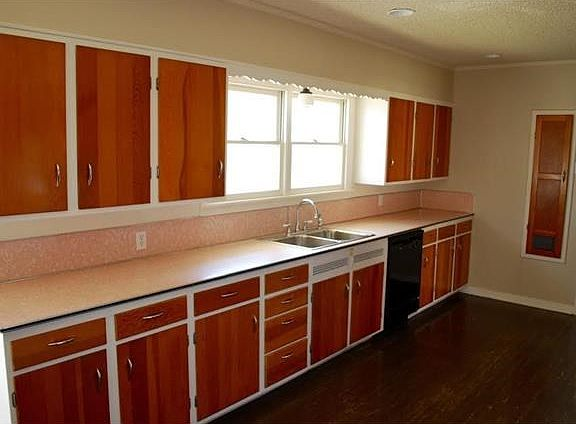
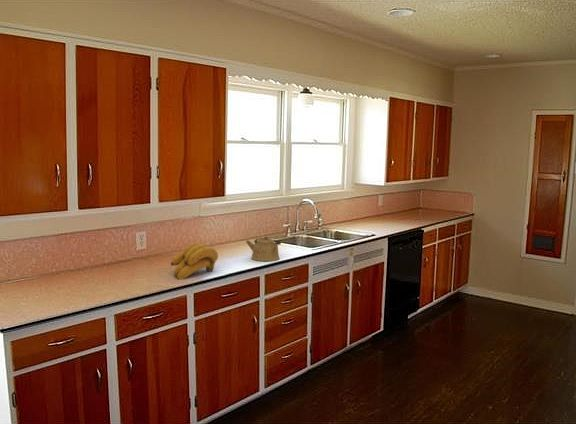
+ kettle (262, 247)
+ banana bunch (194, 259)
